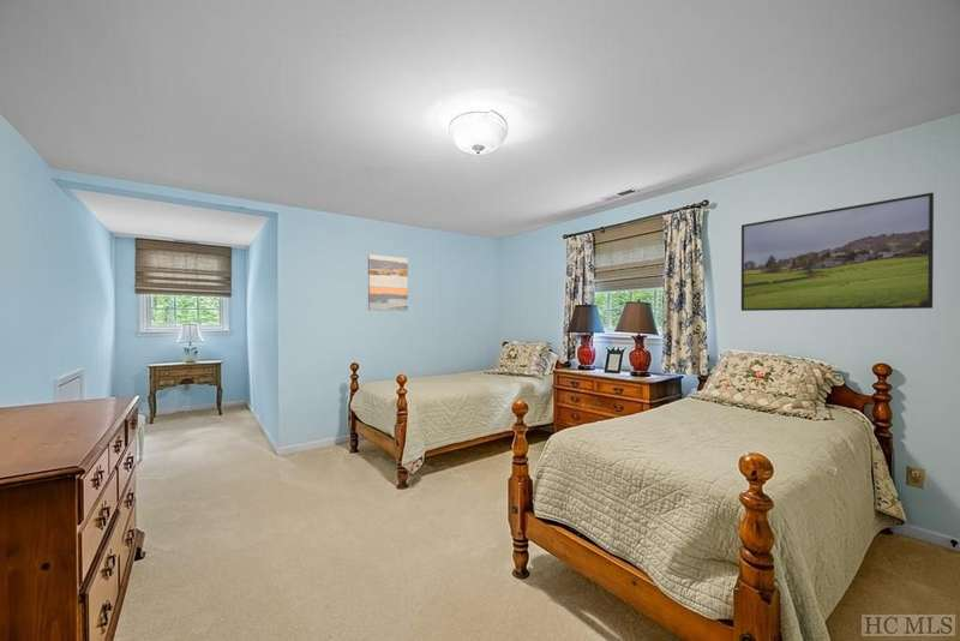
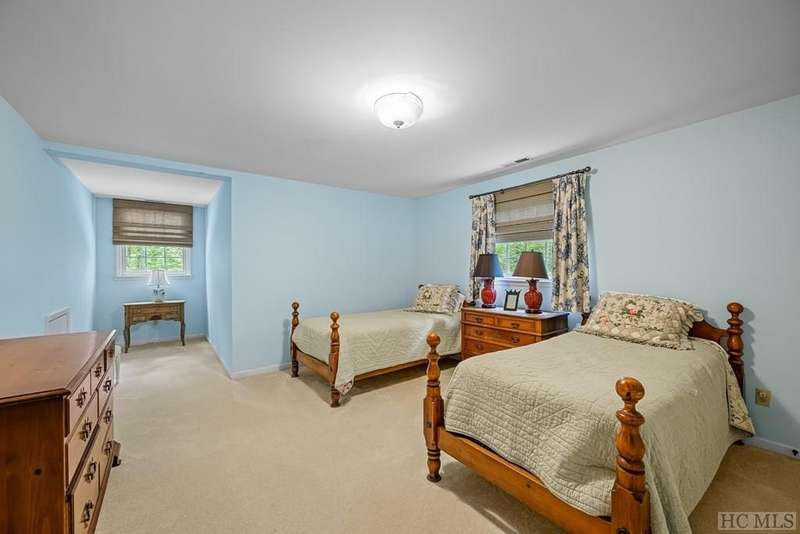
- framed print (822, 260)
- wall art (388, 283)
